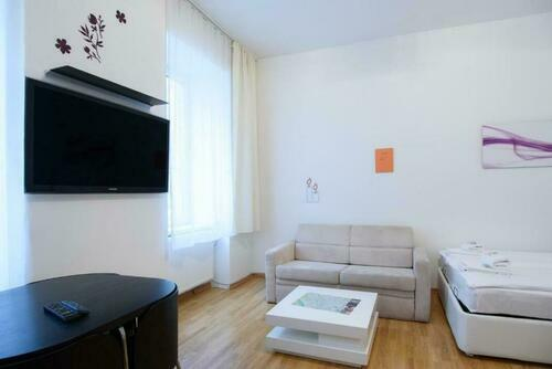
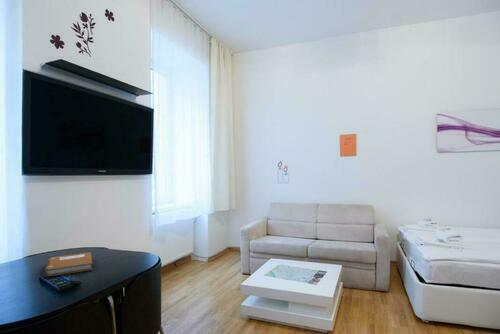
+ notebook (69, 263)
